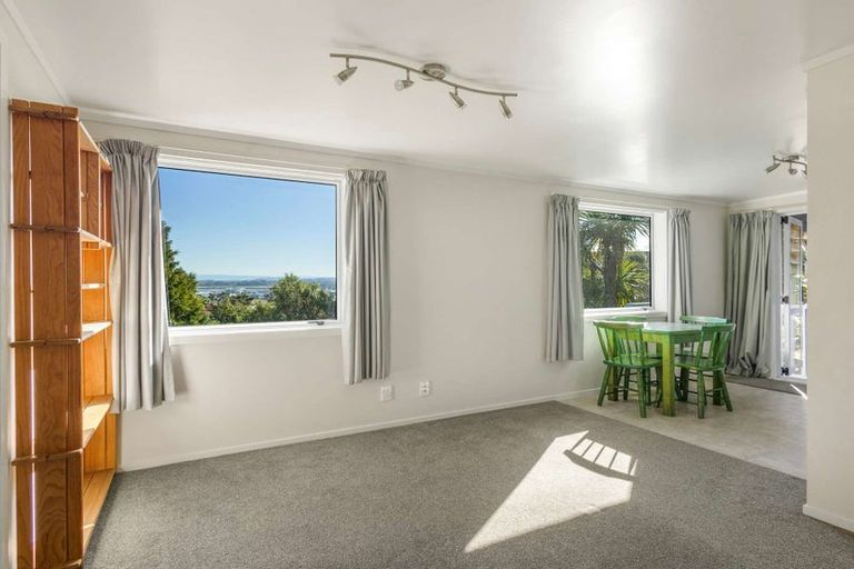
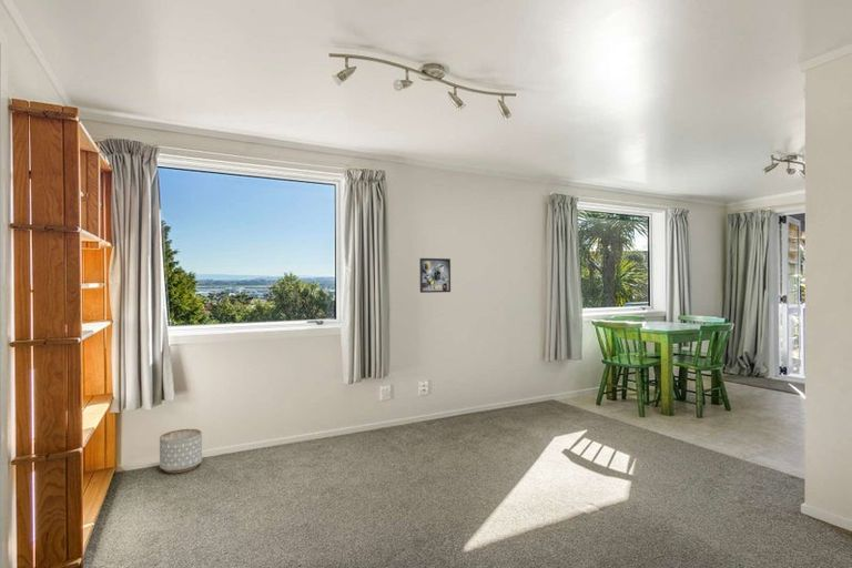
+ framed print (435, 275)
+ planter (181, 450)
